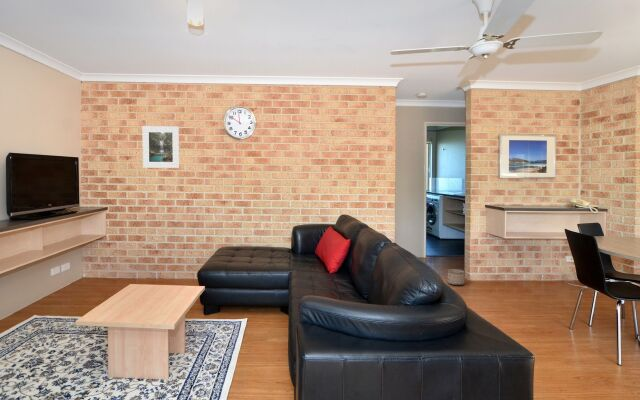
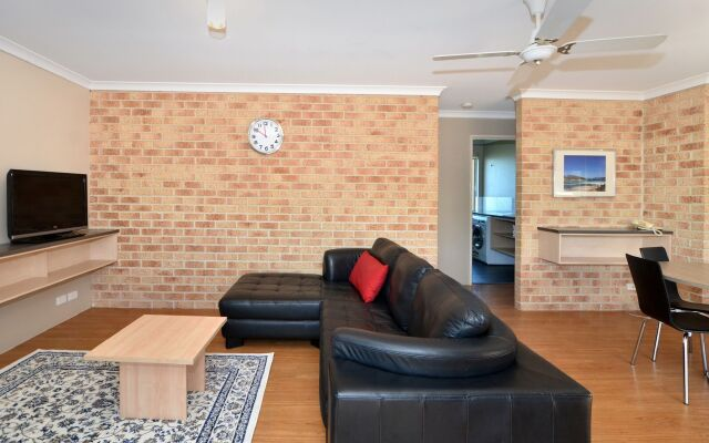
- planter (455, 277)
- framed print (160, 147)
